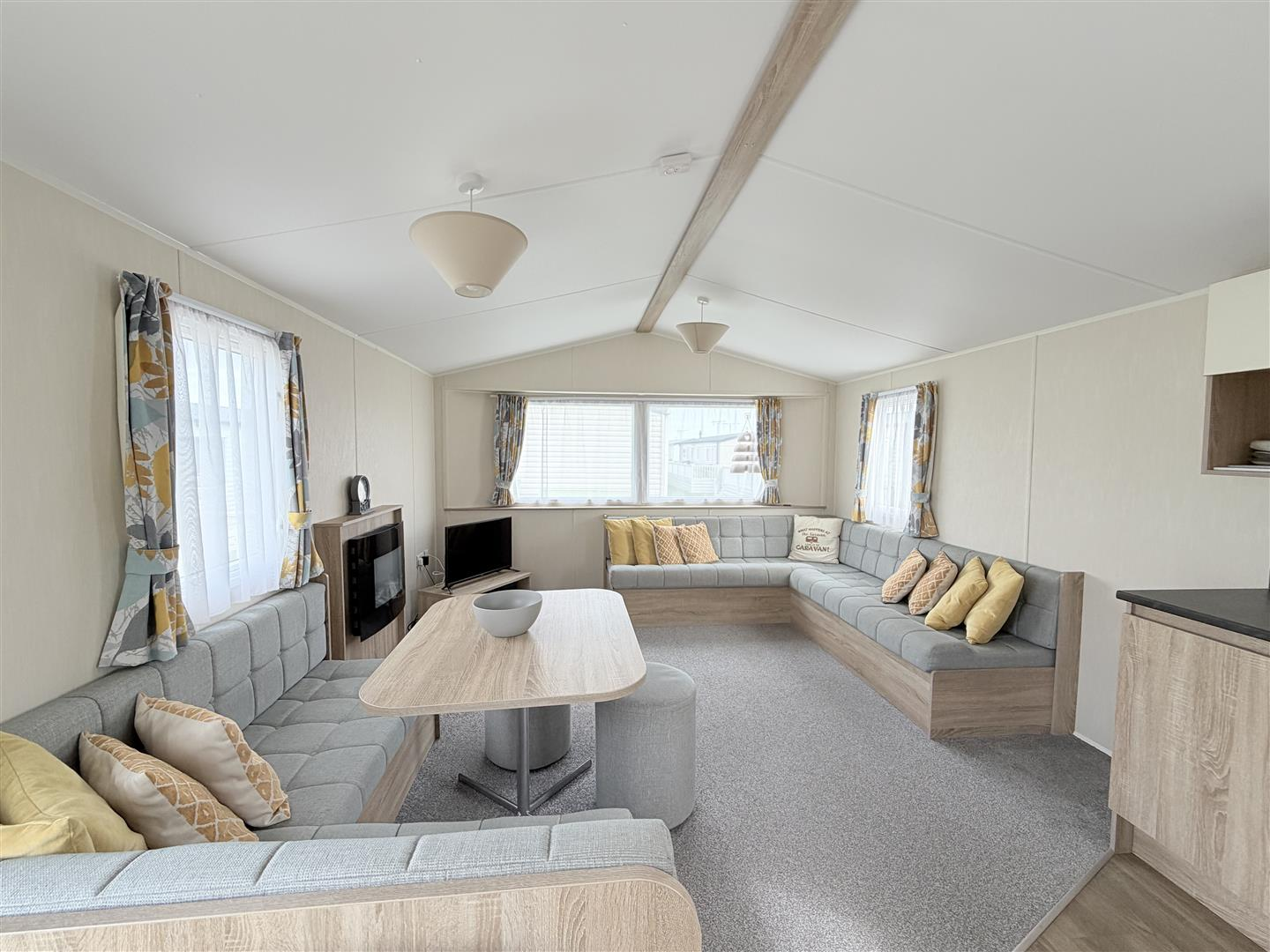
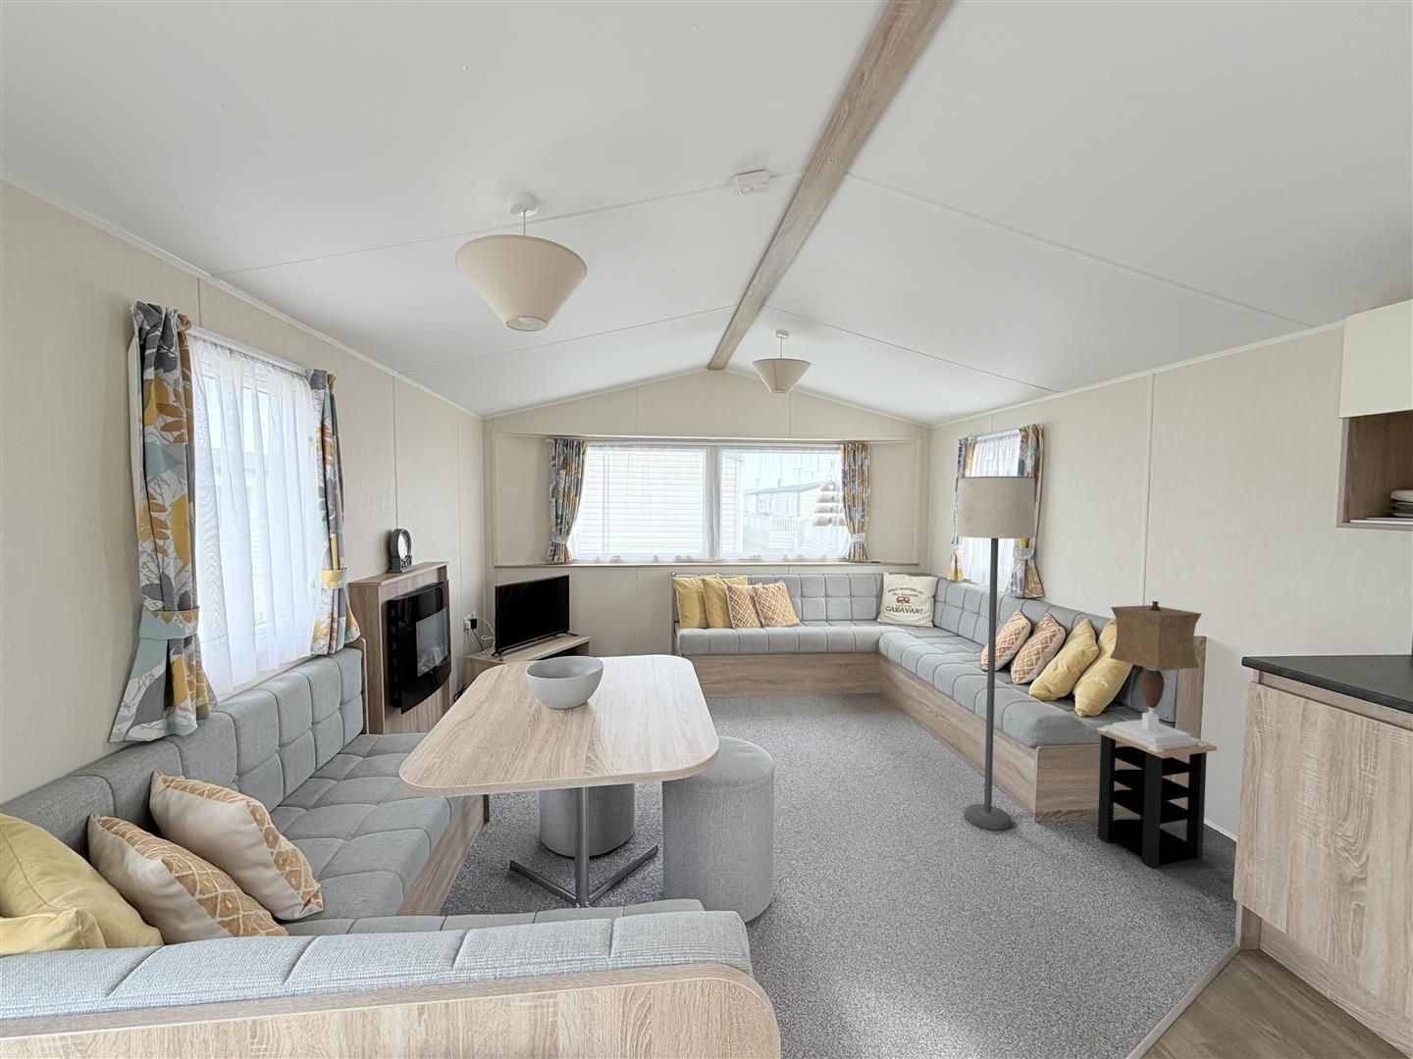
+ table lamp (1153, 669)
+ side table (1152, 792)
+ lamp (991, 650)
